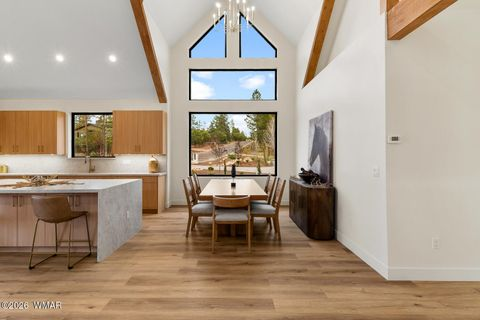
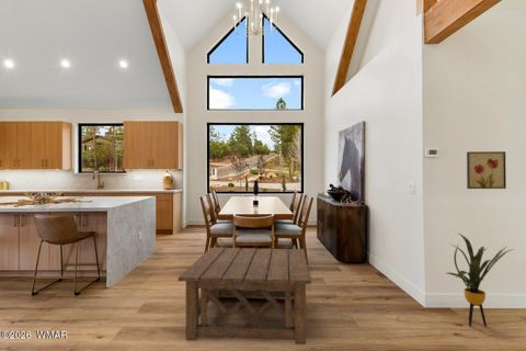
+ wall art (485, 170)
+ coffee table (251, 287)
+ house plant (476, 280)
